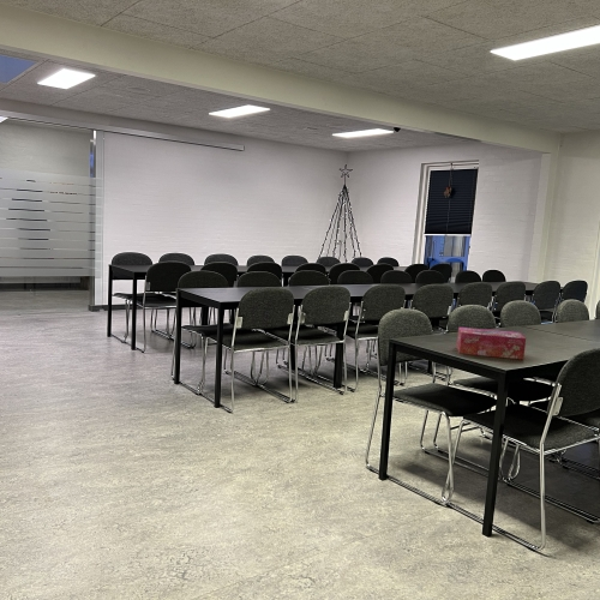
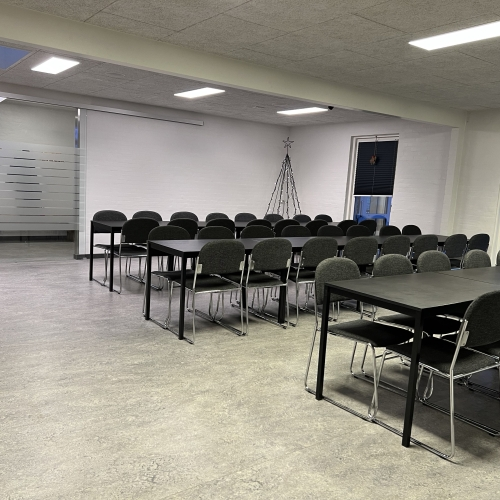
- tissue box (490, 342)
